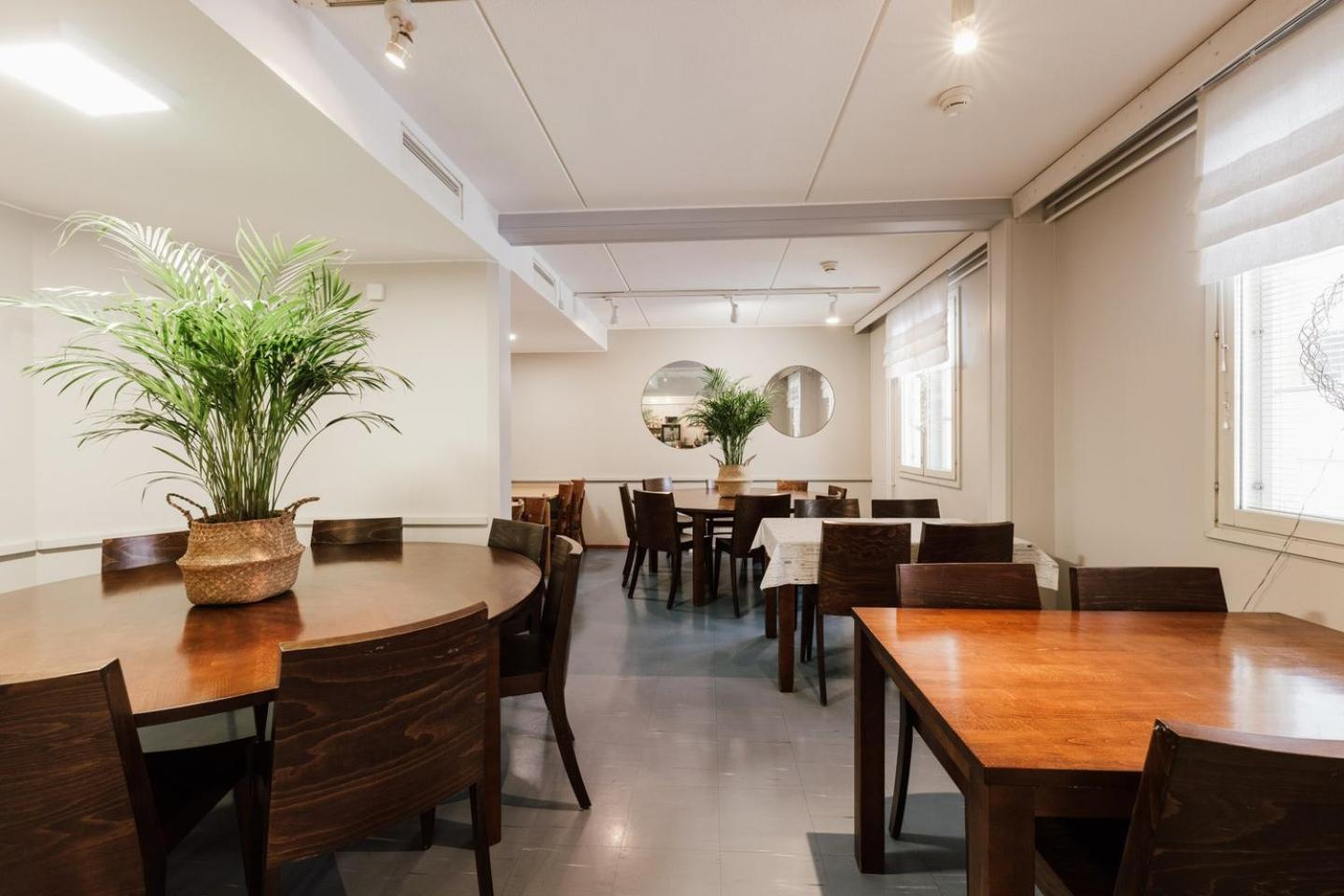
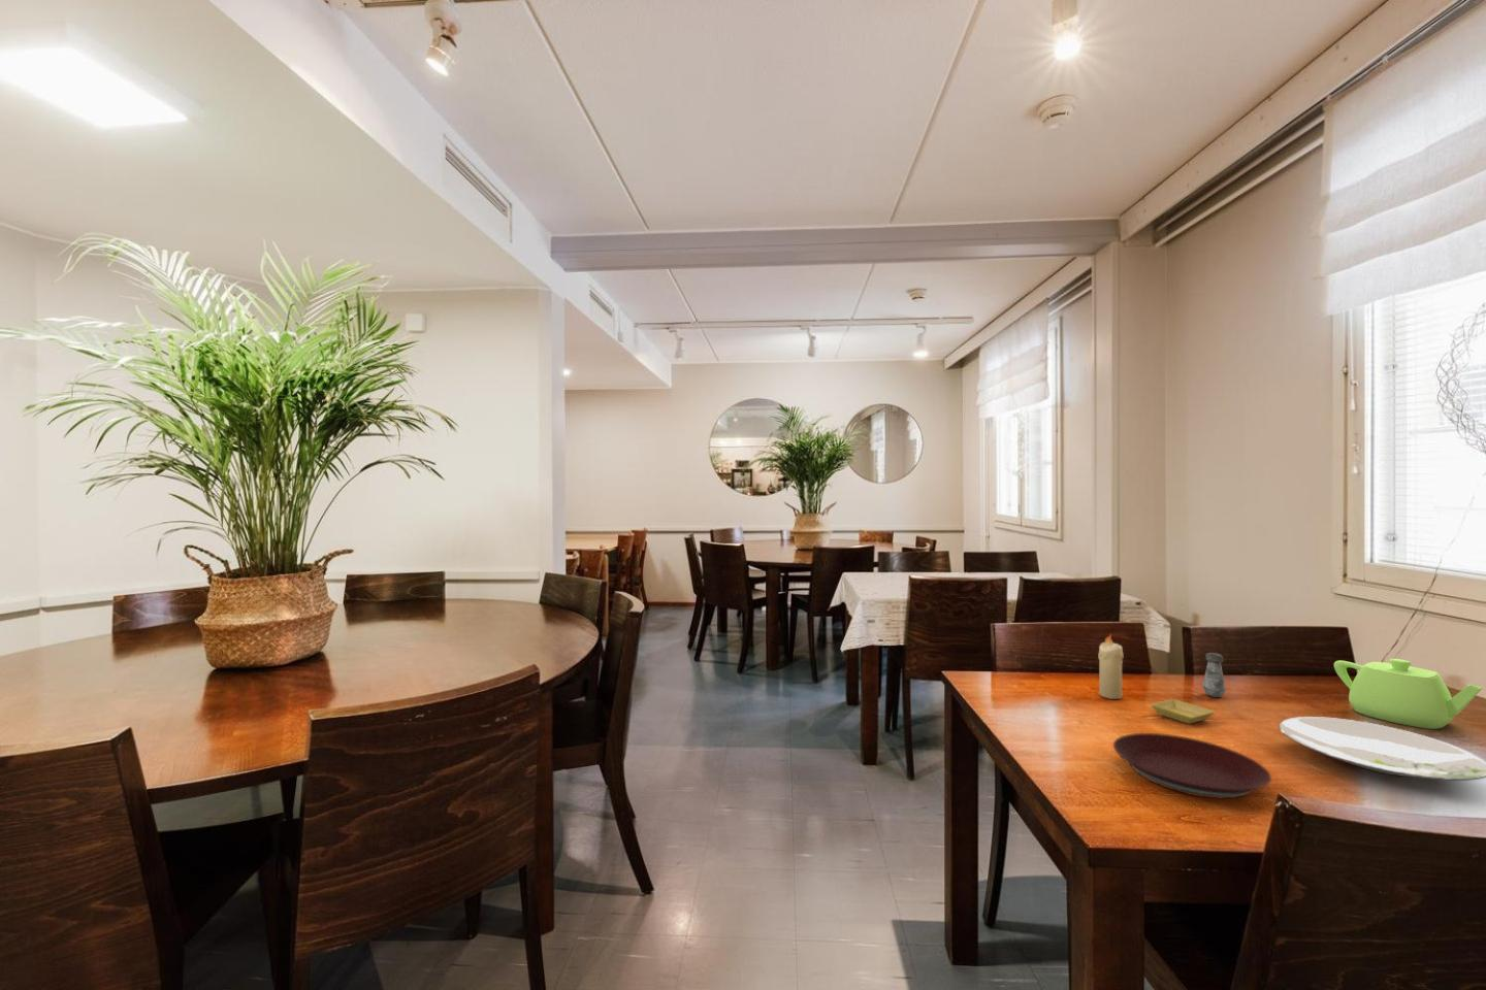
+ plate (1186, 766)
+ teapot (1401, 688)
+ candle (1110, 664)
+ plate (1375, 752)
+ saucer (1182, 712)
+ salt shaker (1214, 673)
